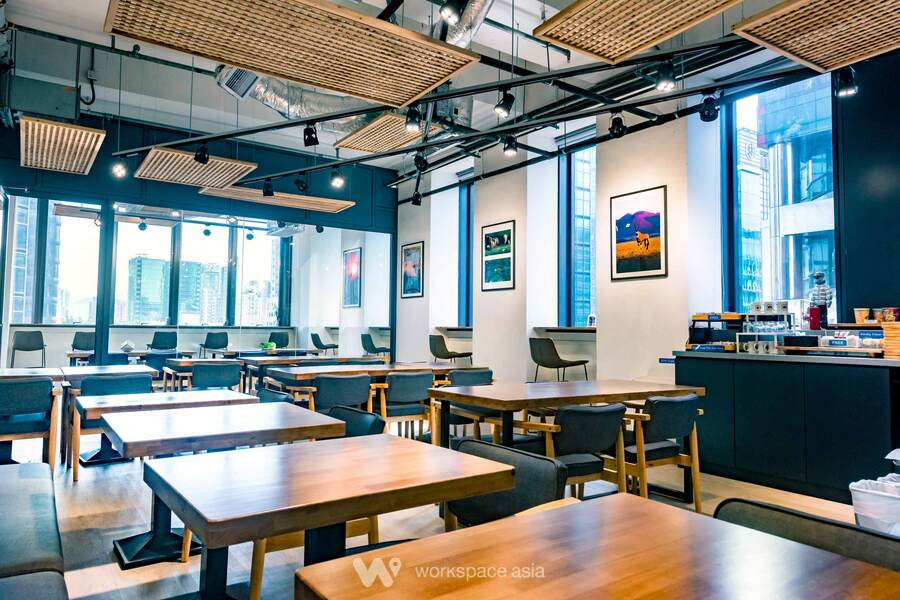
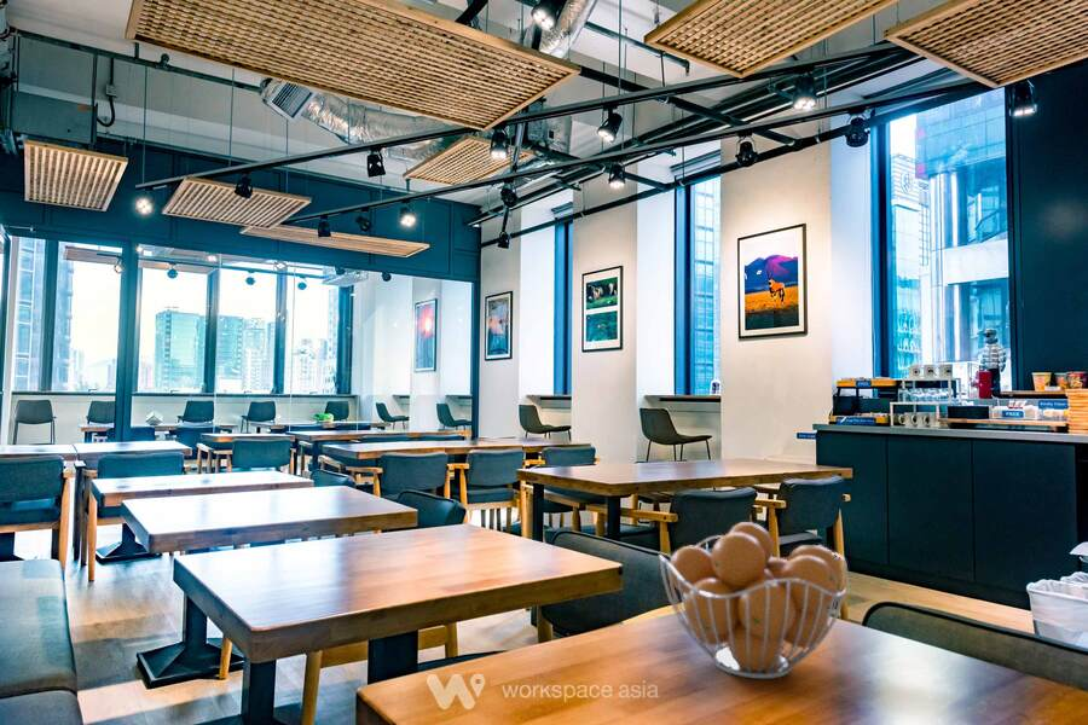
+ fruit basket (751, 596)
